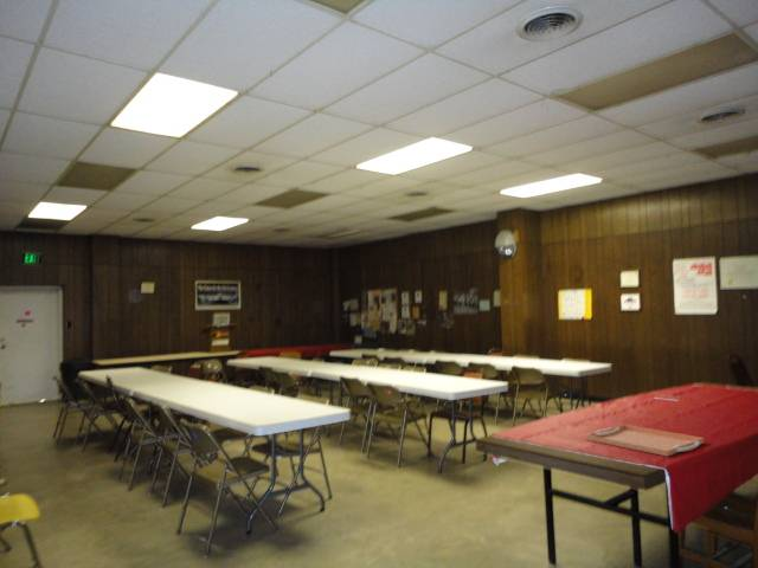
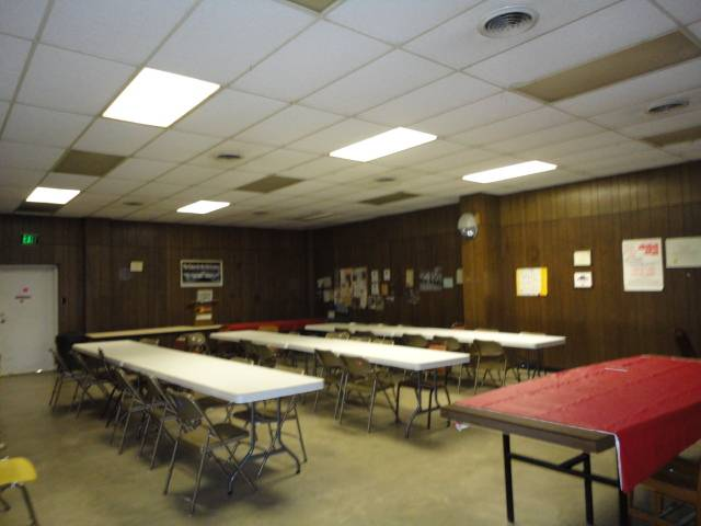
- serving tray (643, 438)
